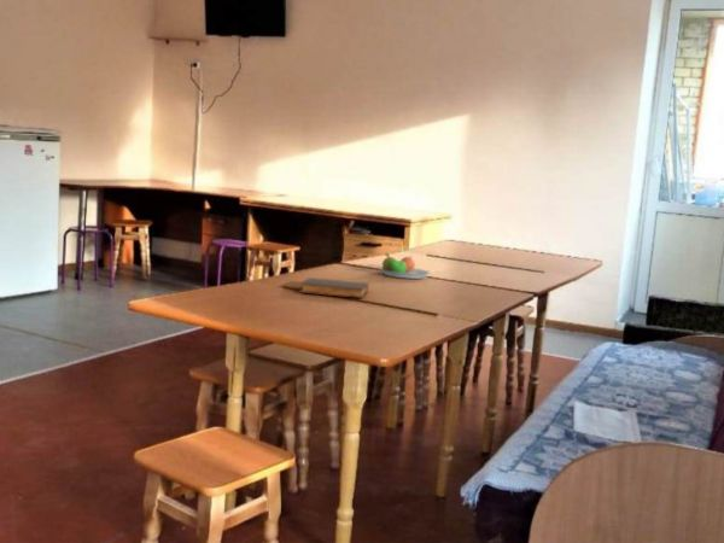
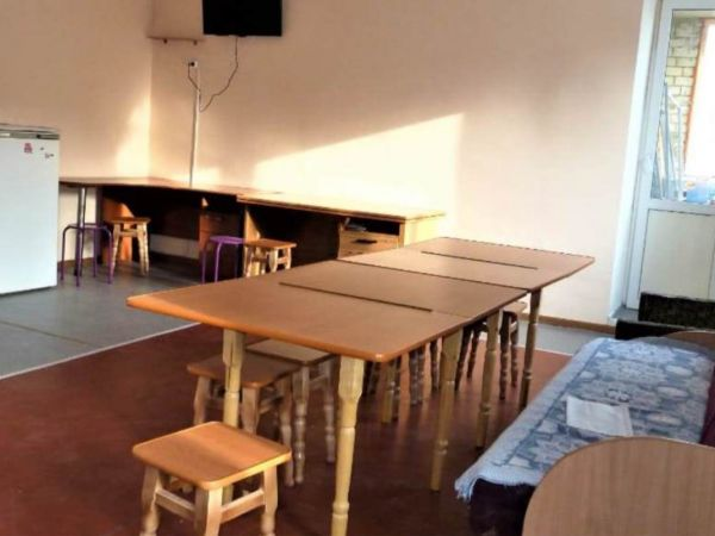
- book (334, 287)
- fruit bowl (403, 264)
